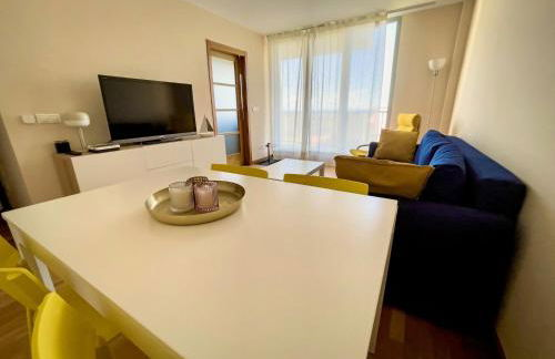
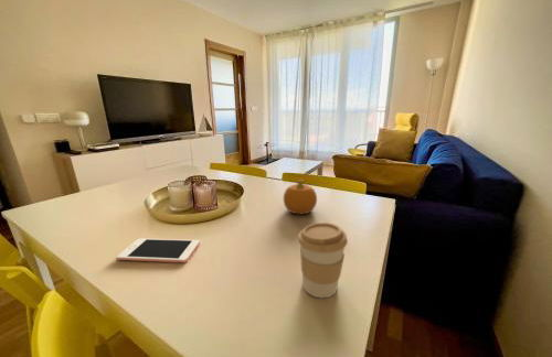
+ fruit (299, 195)
+ coffee cup (320, 257)
+ cell phone (160, 249)
